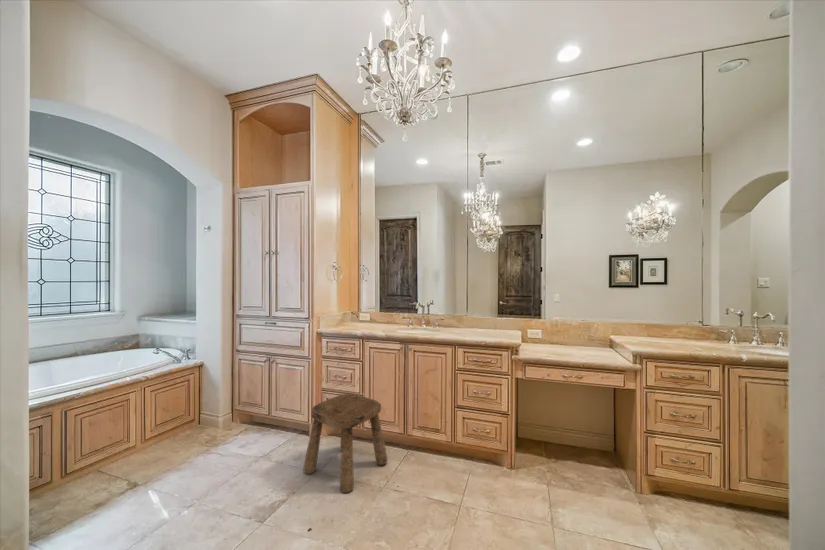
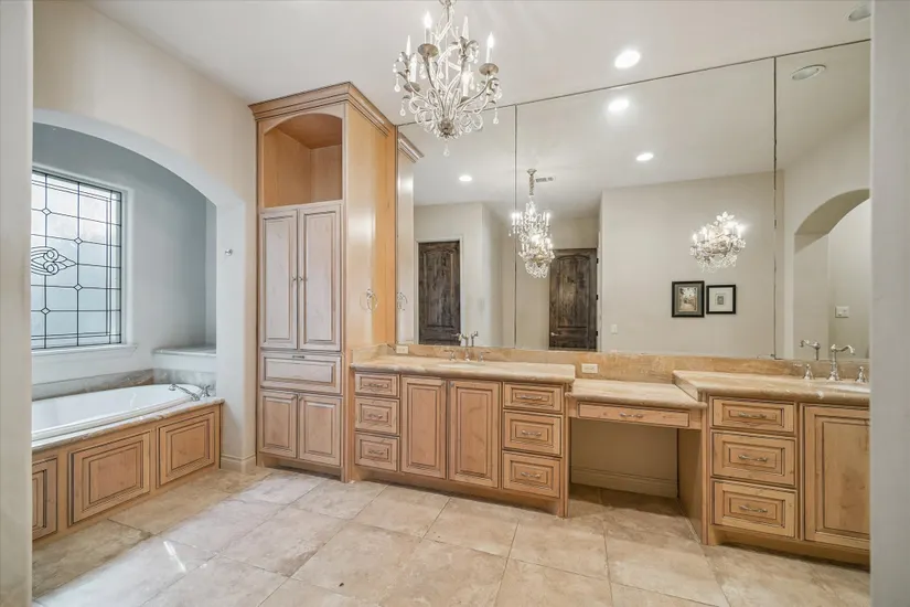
- stool (346, 436)
